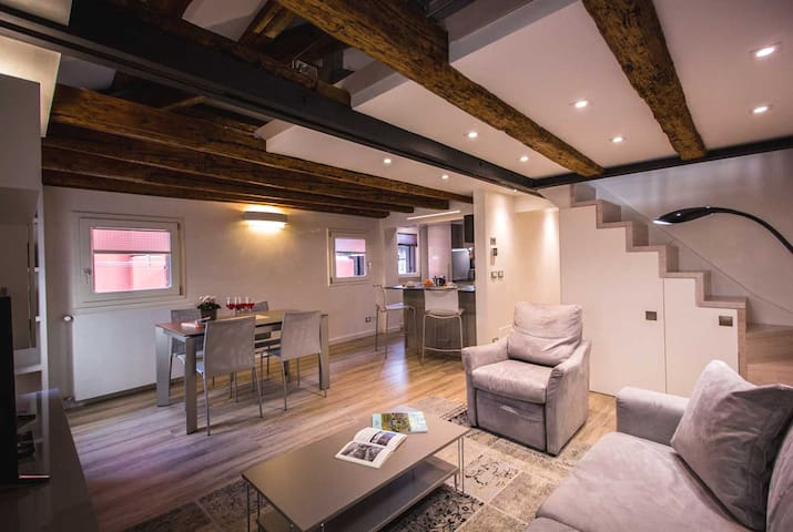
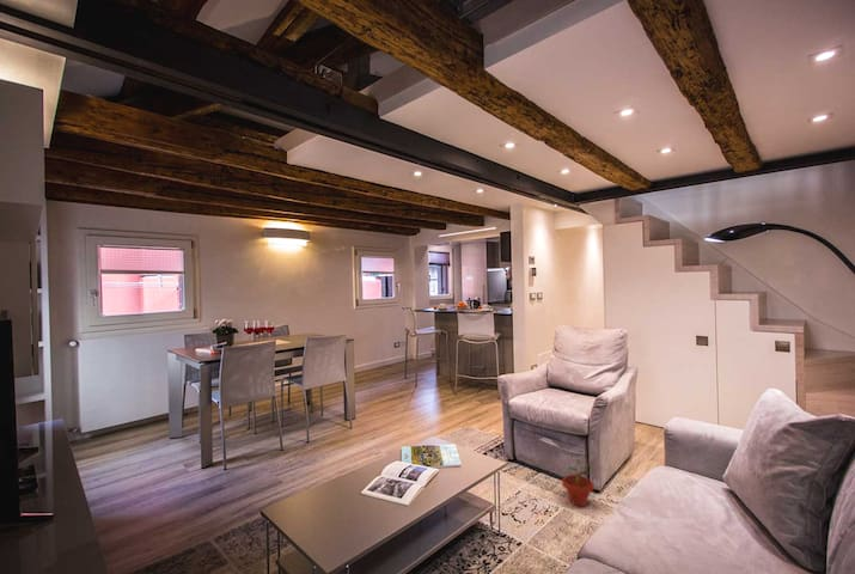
+ potted plant (578, 478)
